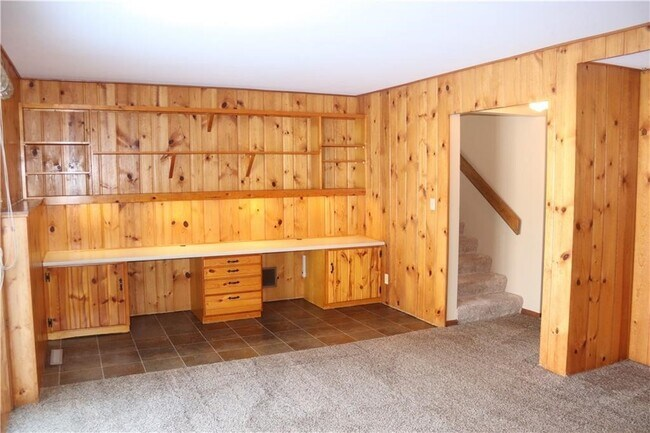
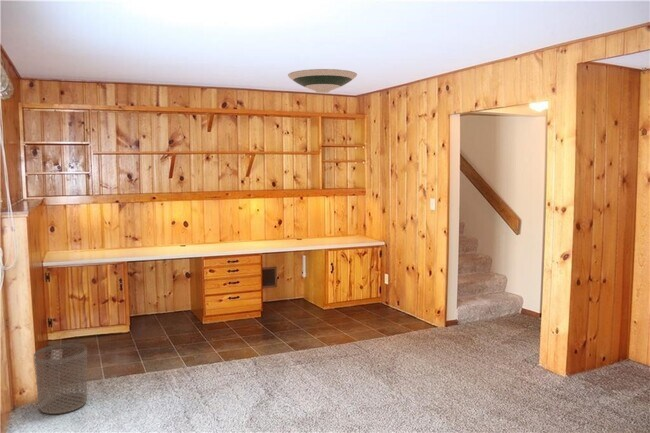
+ waste bin (62, 377)
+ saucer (322, 83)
